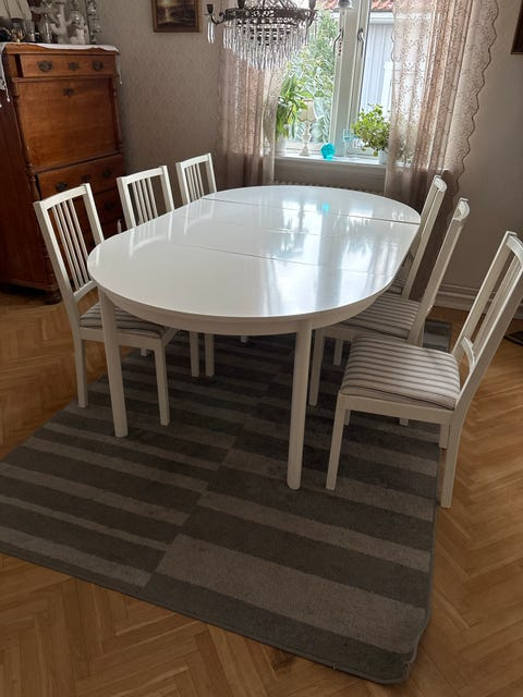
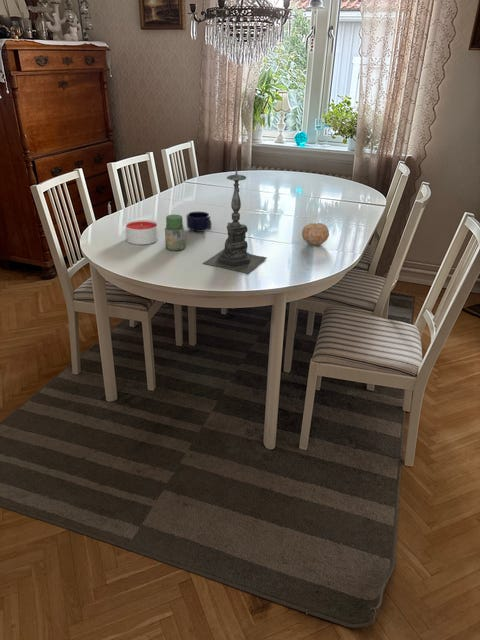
+ mug (200, 222)
+ jar (174, 232)
+ candle (141, 231)
+ candle holder (236, 213)
+ fruit (315, 234)
